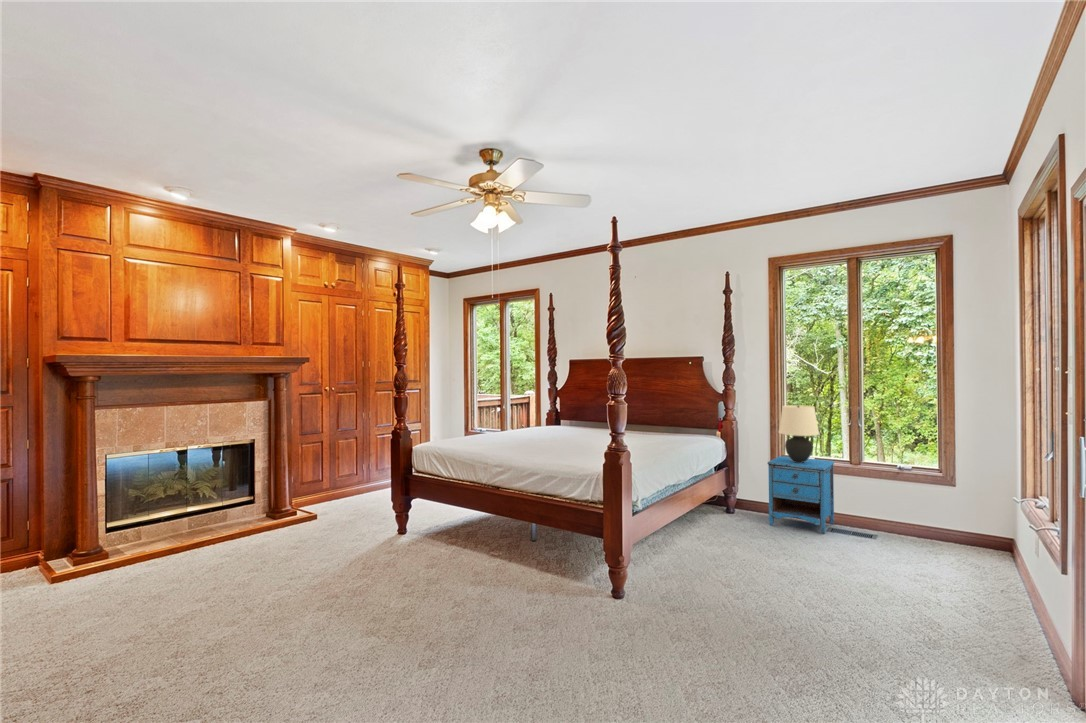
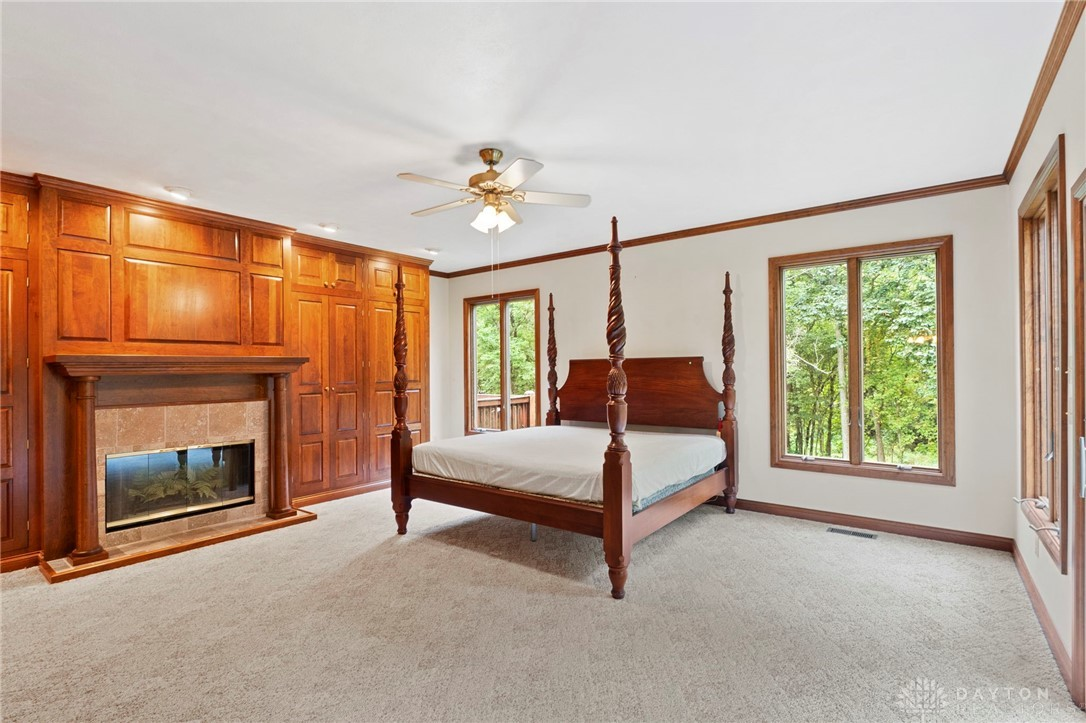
- nightstand (801, 493)
- table lamp (798, 433)
